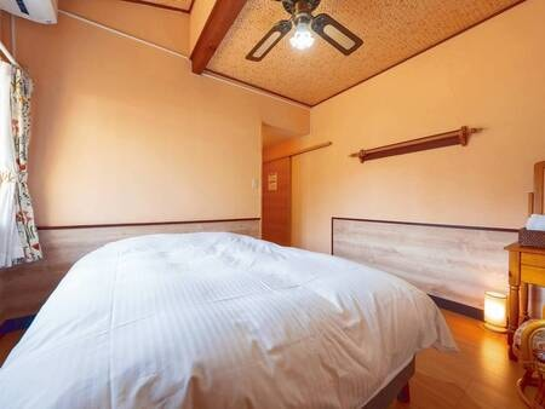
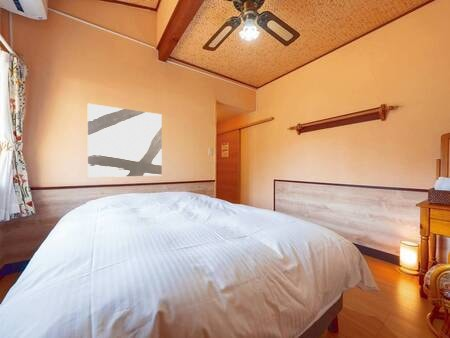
+ wall art (127, 143)
